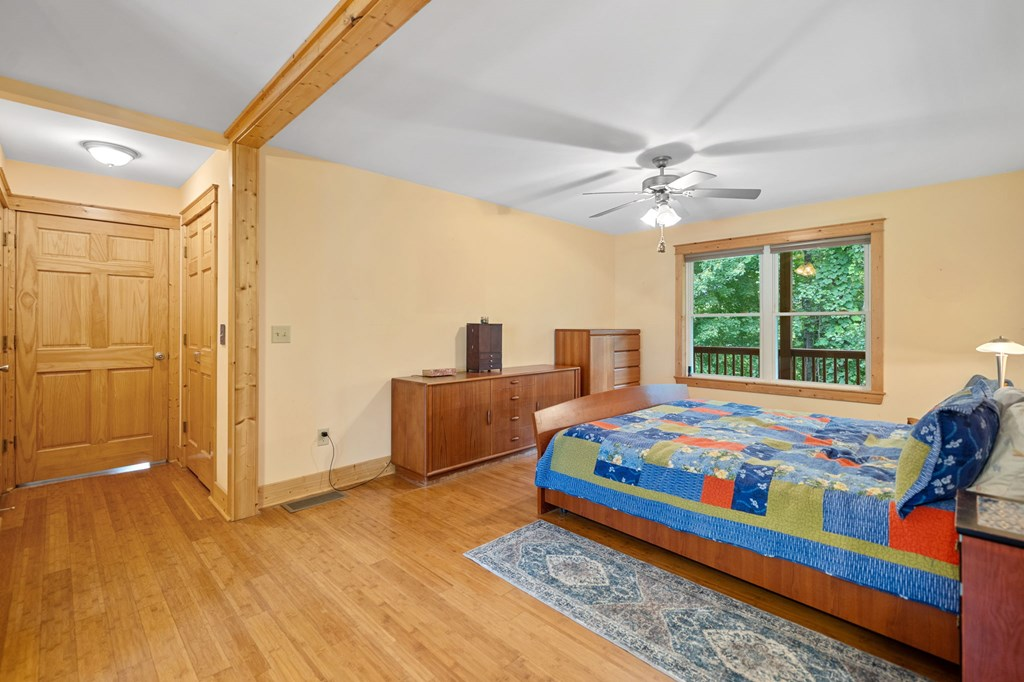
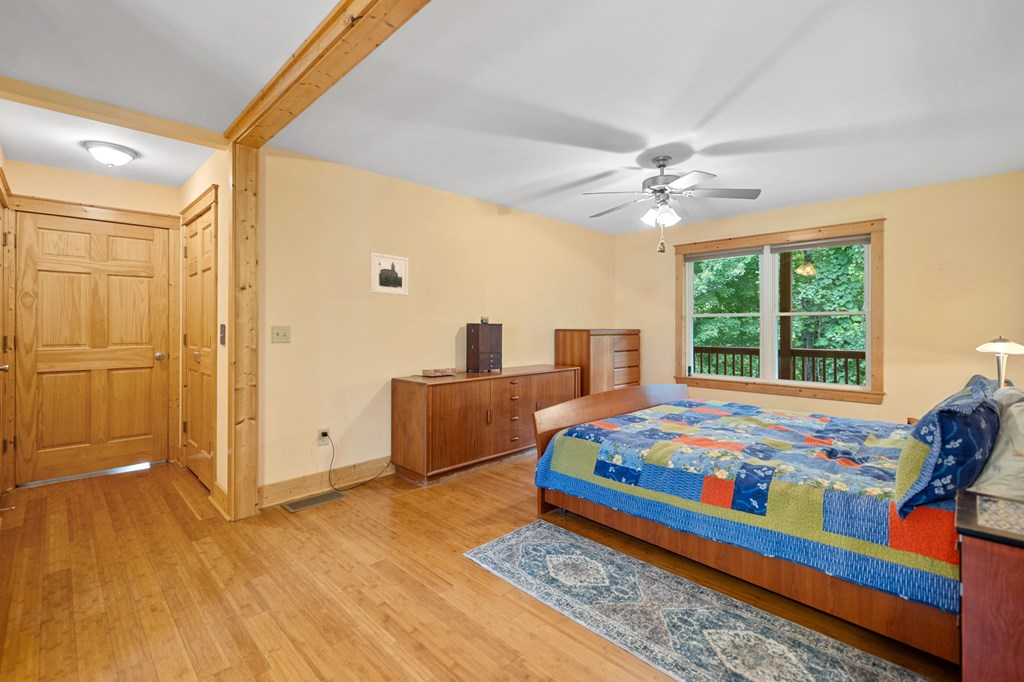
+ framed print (390, 274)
